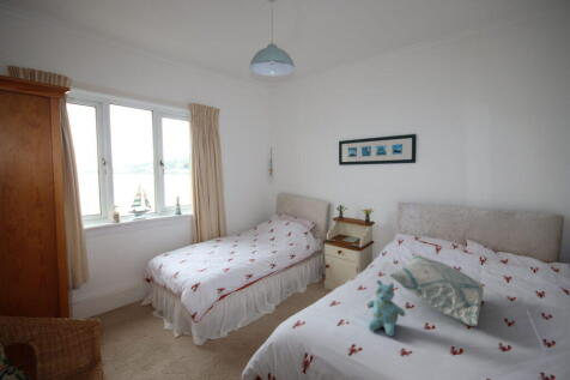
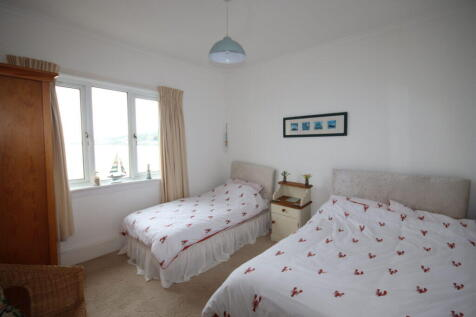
- stuffed bear (383, 306)
- decorative pillow (437, 284)
